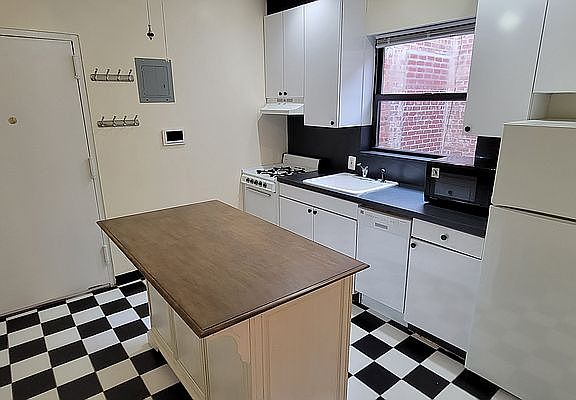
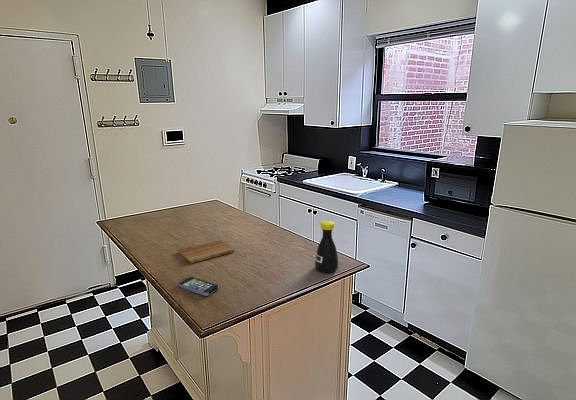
+ smartphone (198, 285)
+ bottle (327, 245)
+ cutting board (206, 250)
